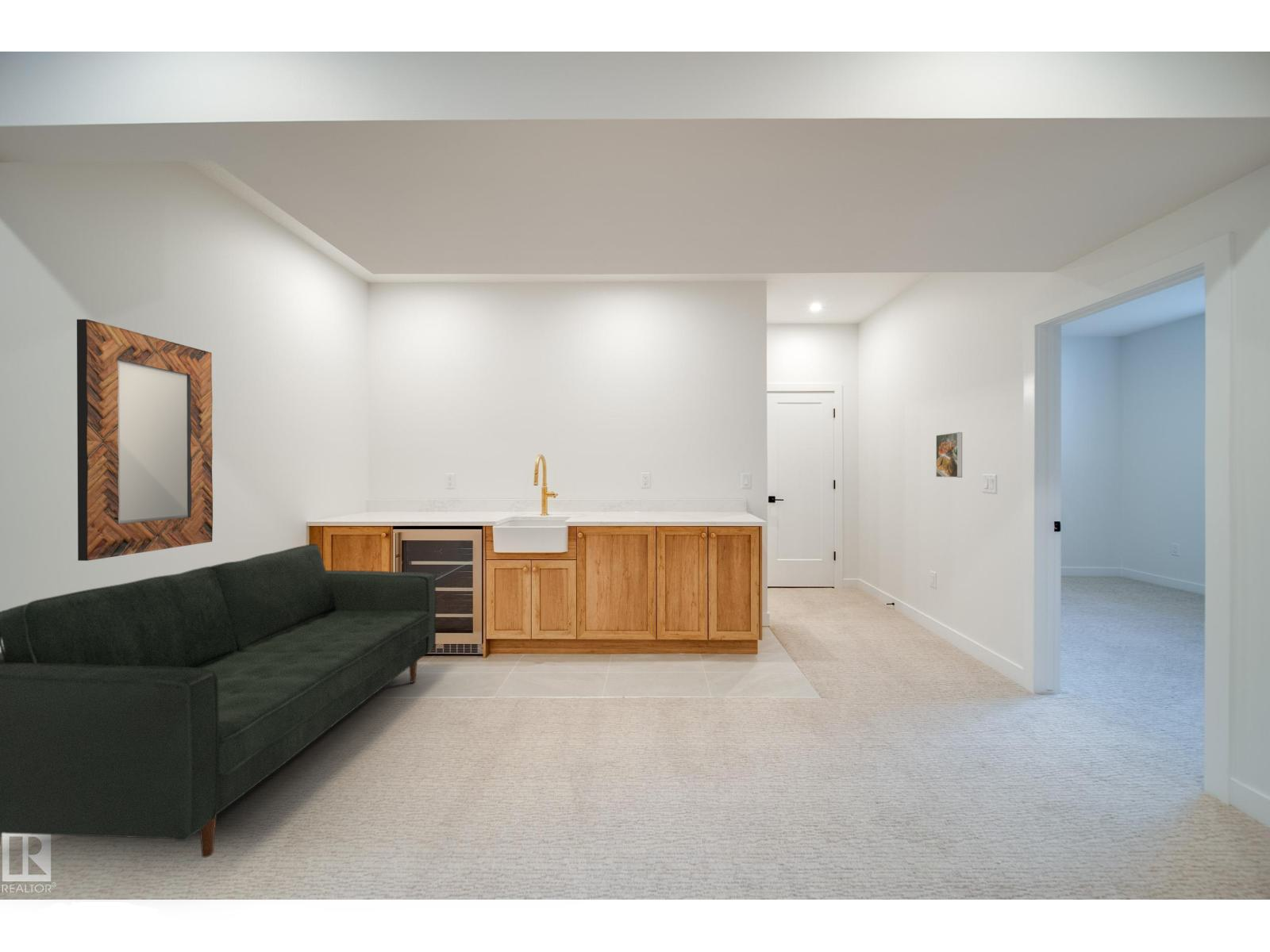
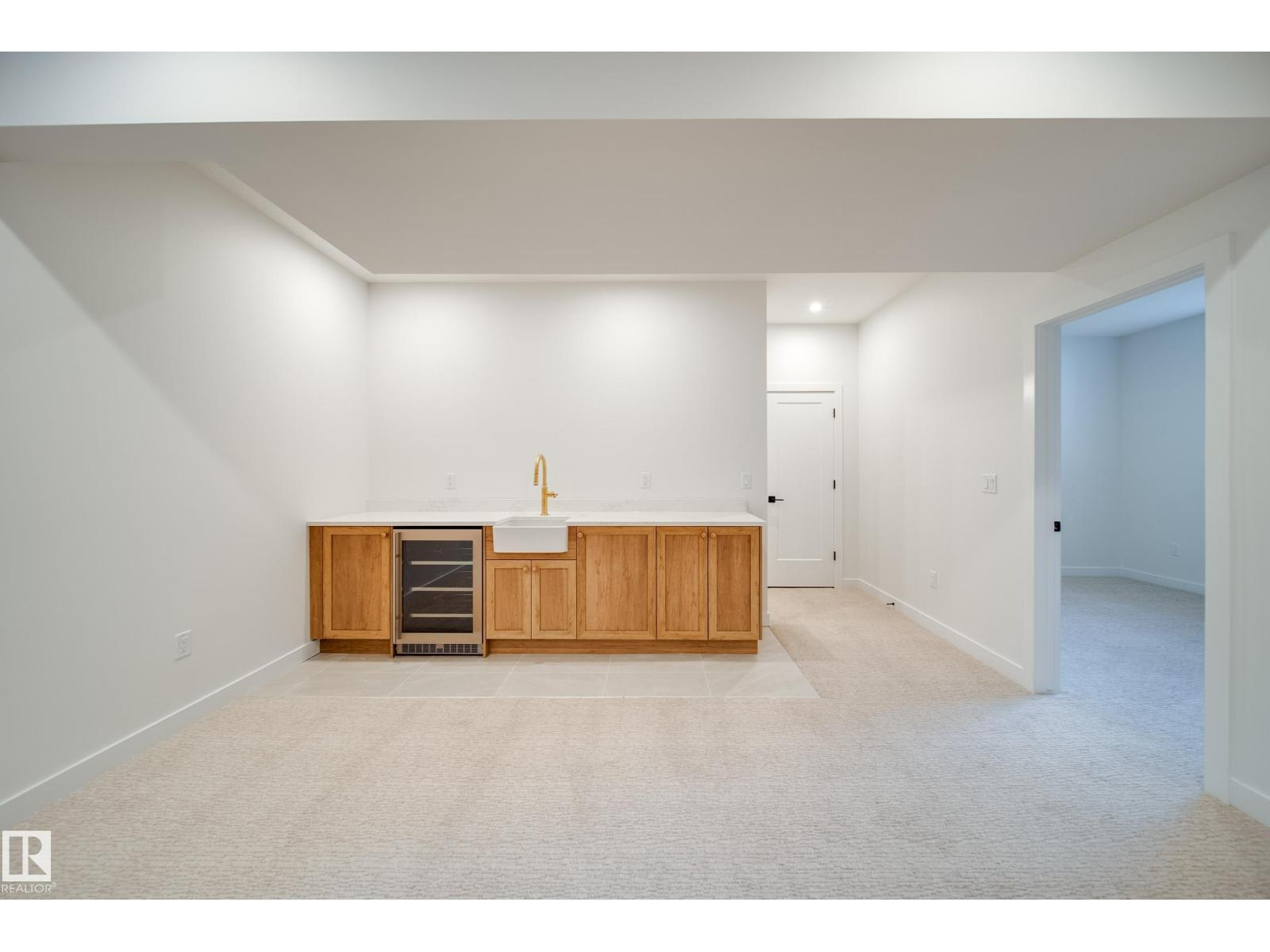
- home mirror (153, 443)
- sofa (264, 653)
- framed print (949, 455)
